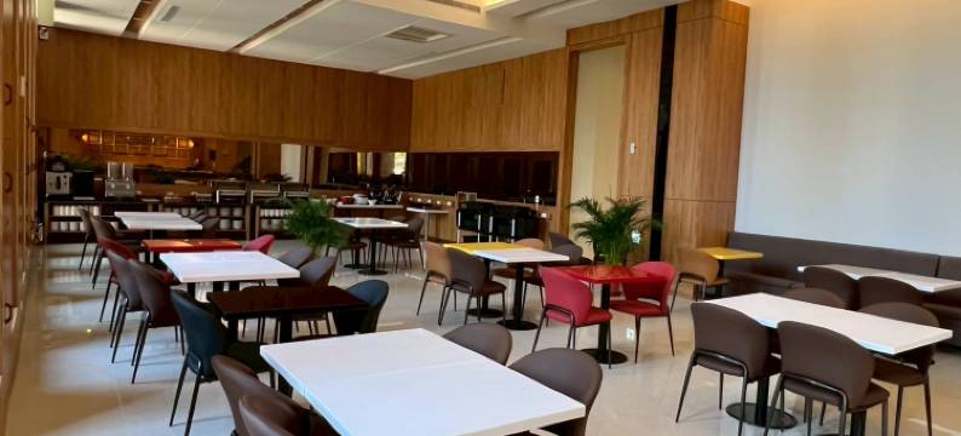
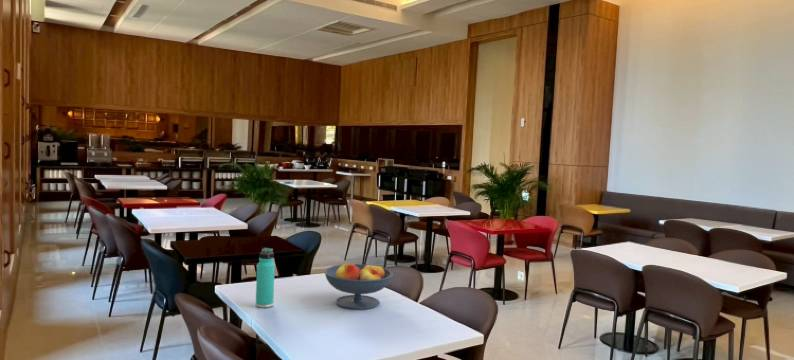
+ thermos bottle (265, 276)
+ fruit bowl (358, 281)
